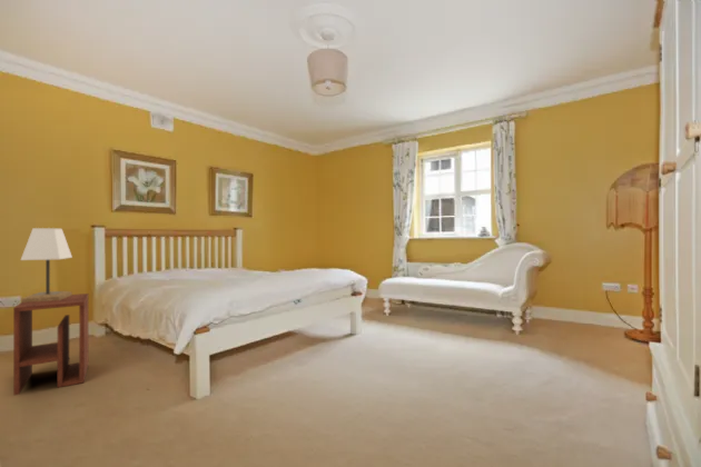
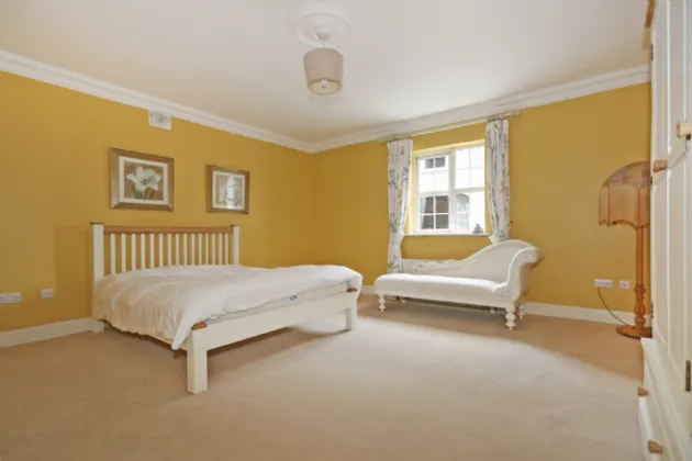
- side table (58, 339)
- lamp (48, 262)
